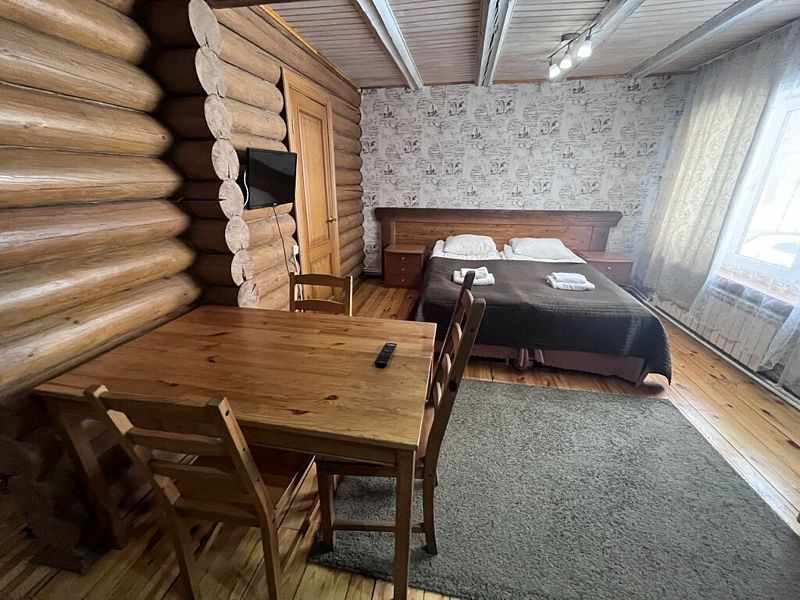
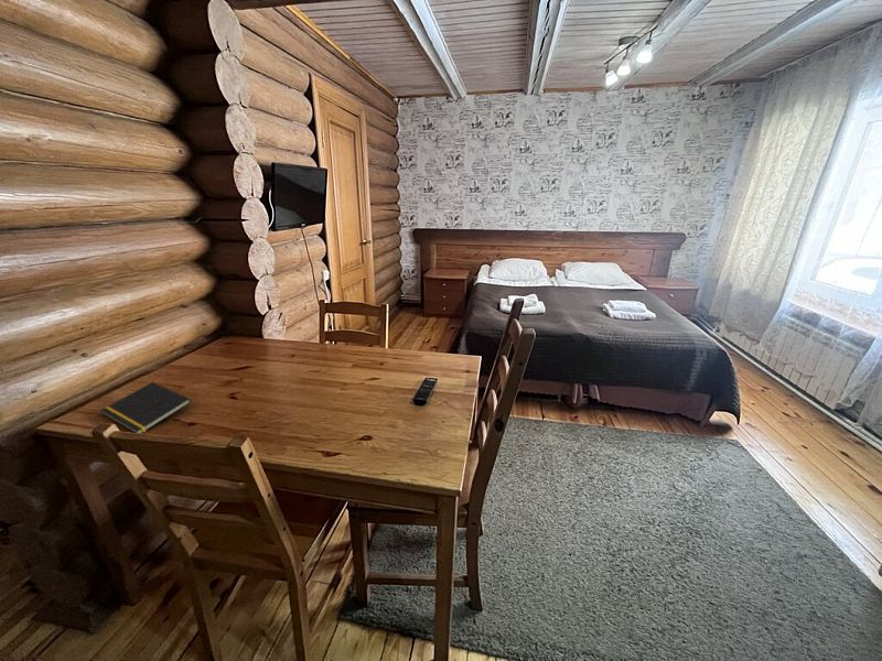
+ notepad (146, 405)
